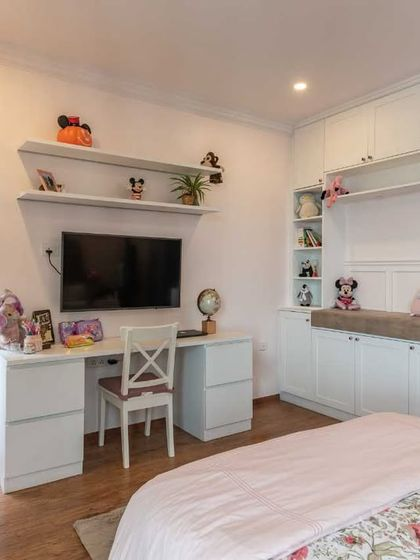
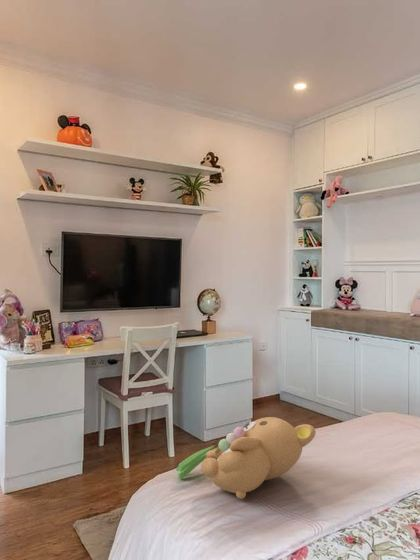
+ teddy bear (244, 449)
